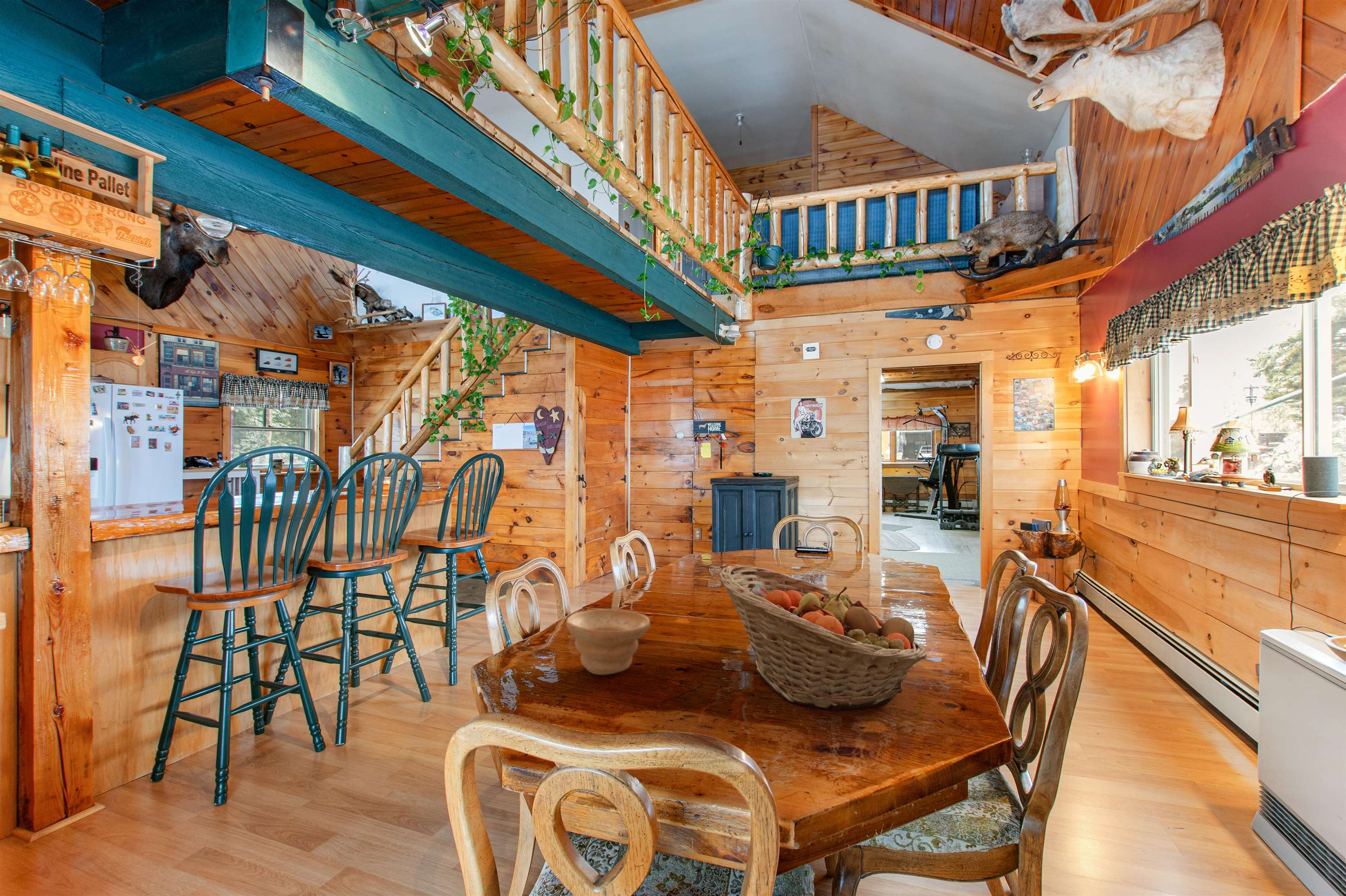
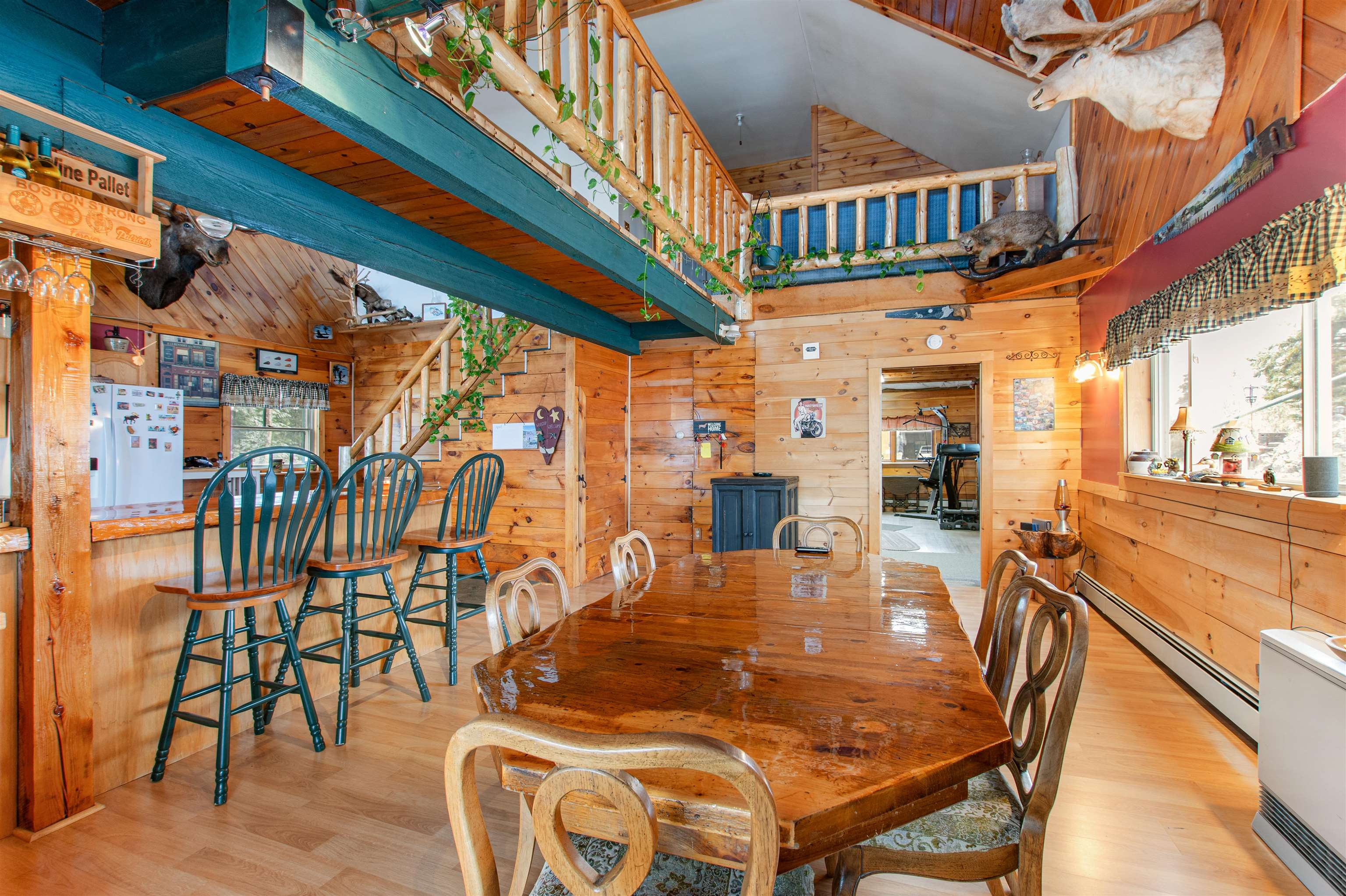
- bowl (609, 643)
- fruit basket (815, 625)
